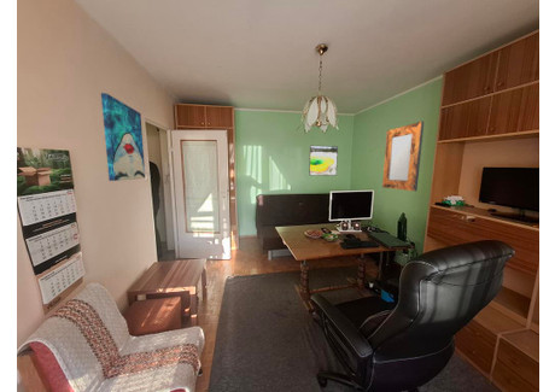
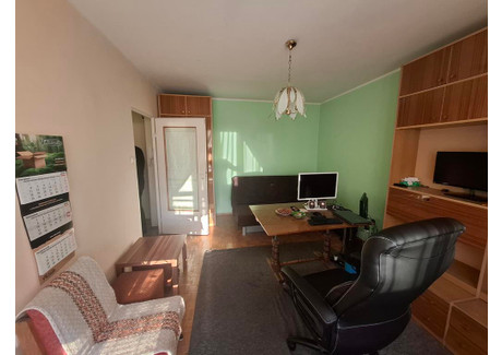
- home mirror (401, 158)
- wall art (127, 142)
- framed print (323, 160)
